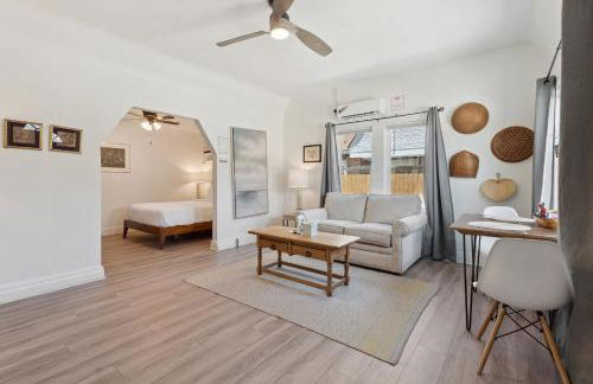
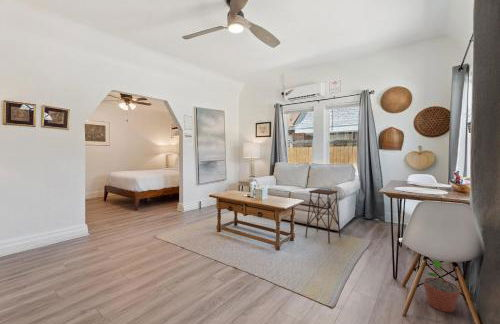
+ potted plant (441, 281)
+ side table (323, 214)
